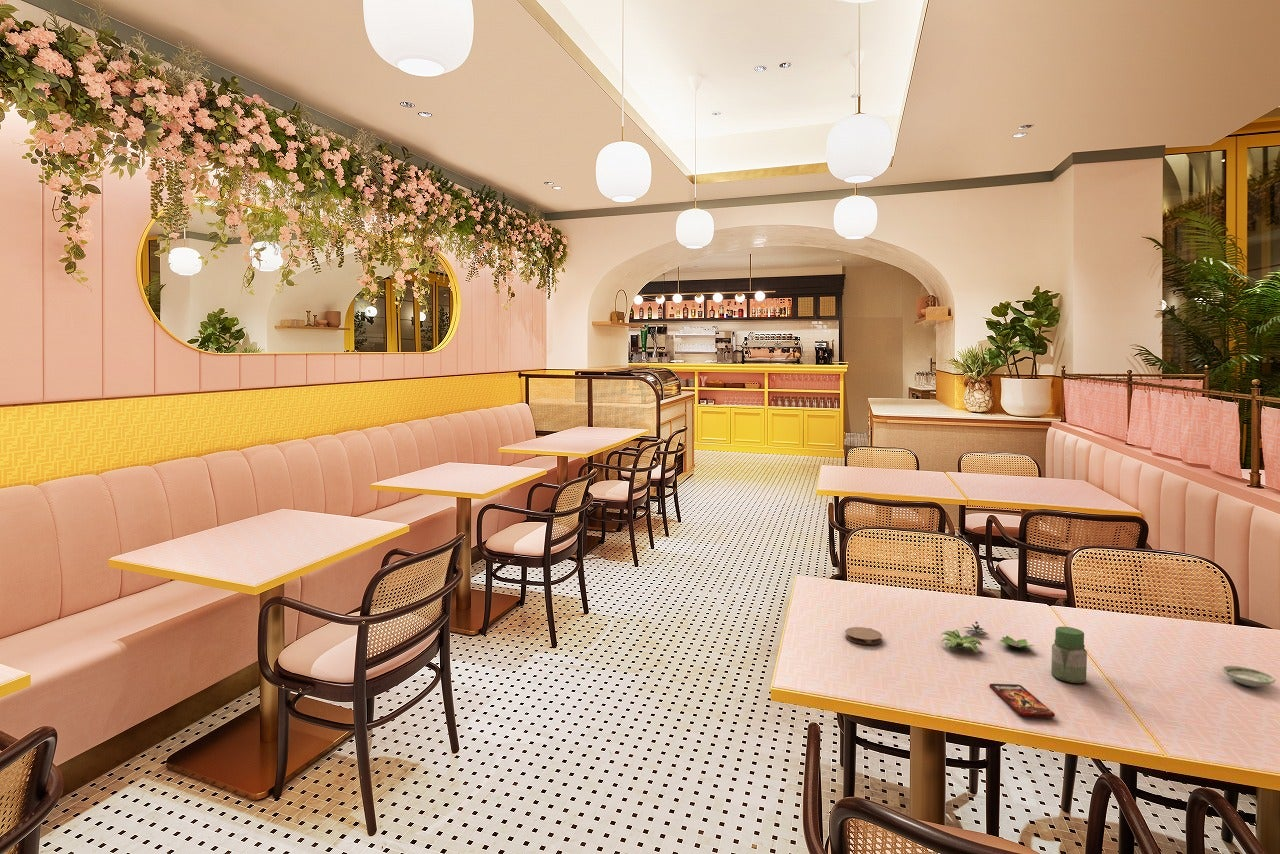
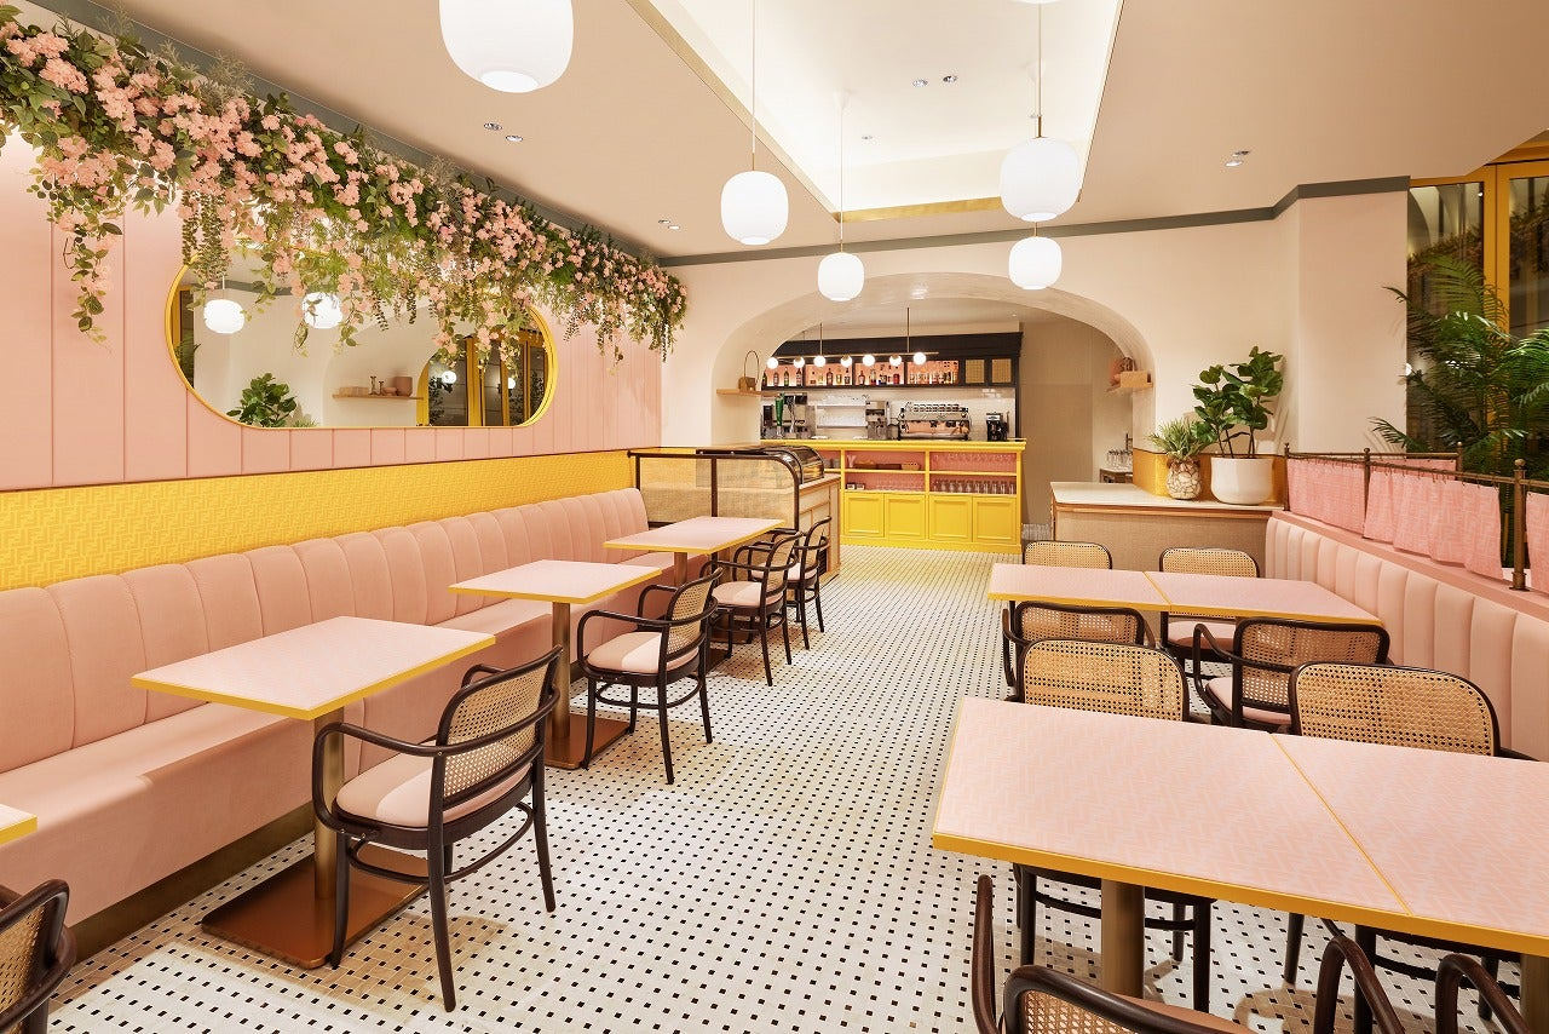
- saucer (1247, 677)
- jar (1069, 653)
- flower (979, 634)
- smartphone (1020, 699)
- coaster (863, 635)
